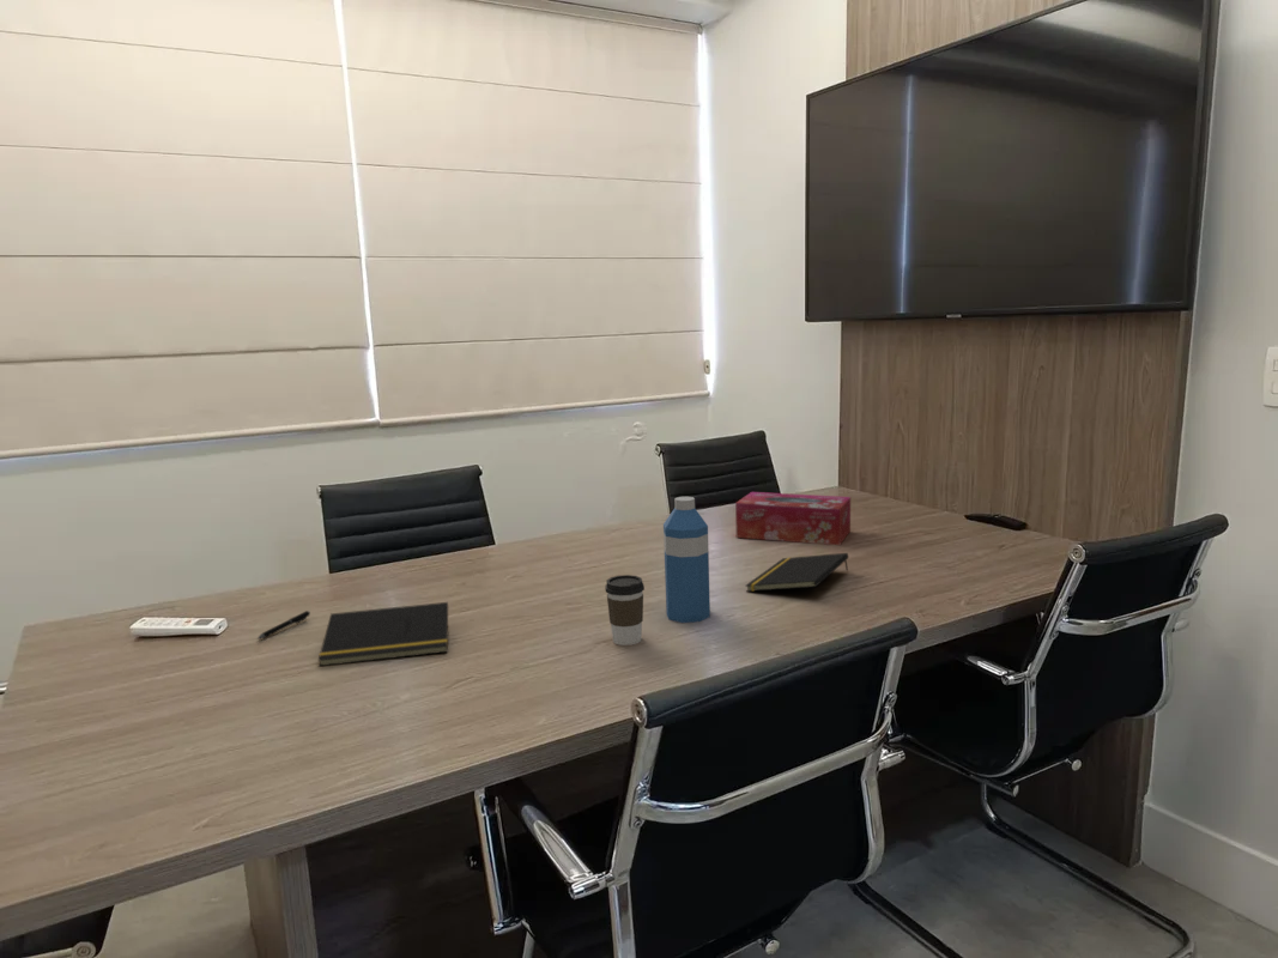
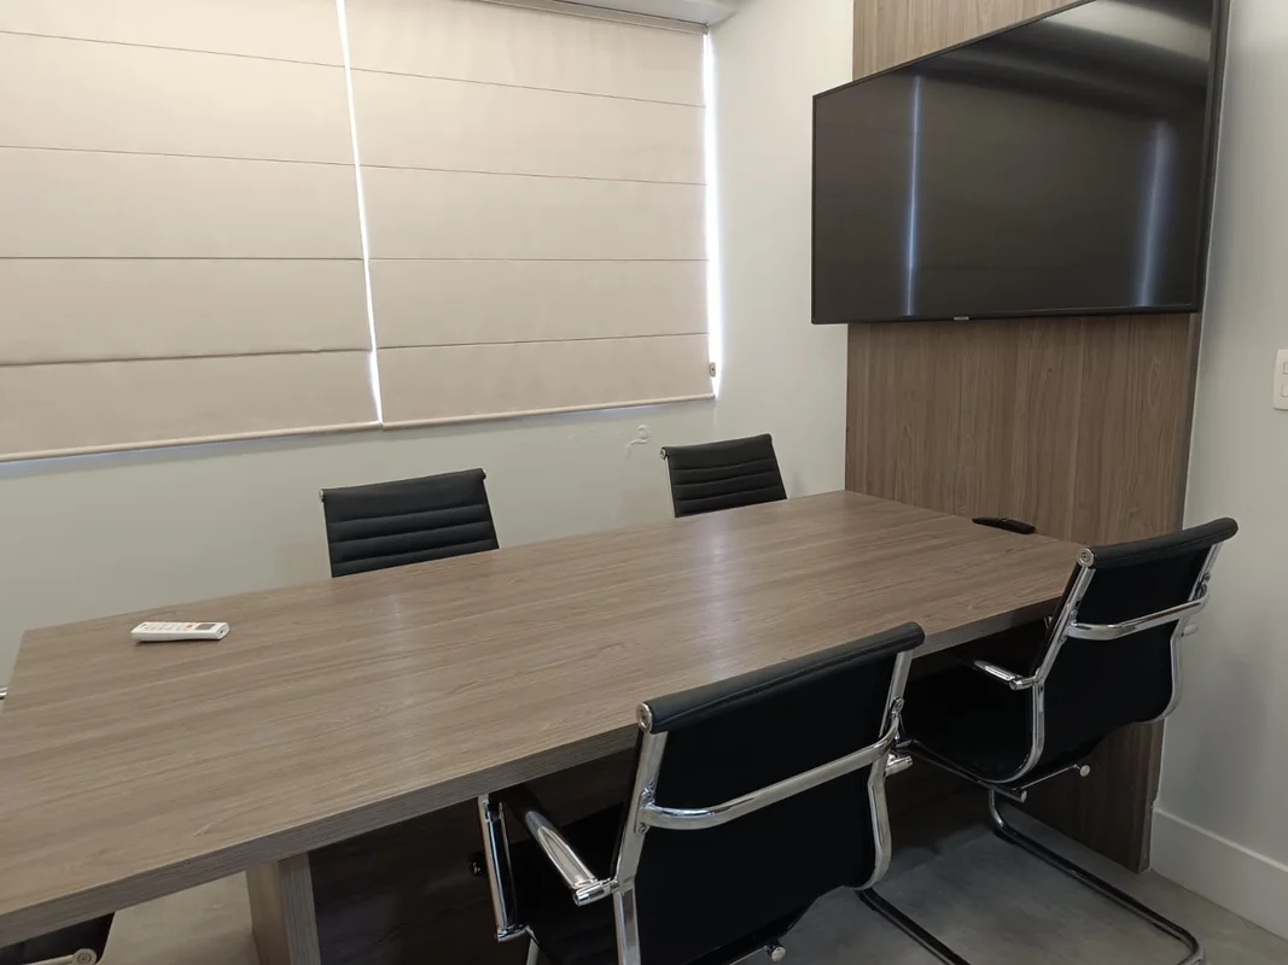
- notepad (387, 631)
- notepad (798, 571)
- coffee cup (625, 610)
- tissue box (793, 516)
- water bottle (686, 557)
- pen (284, 625)
